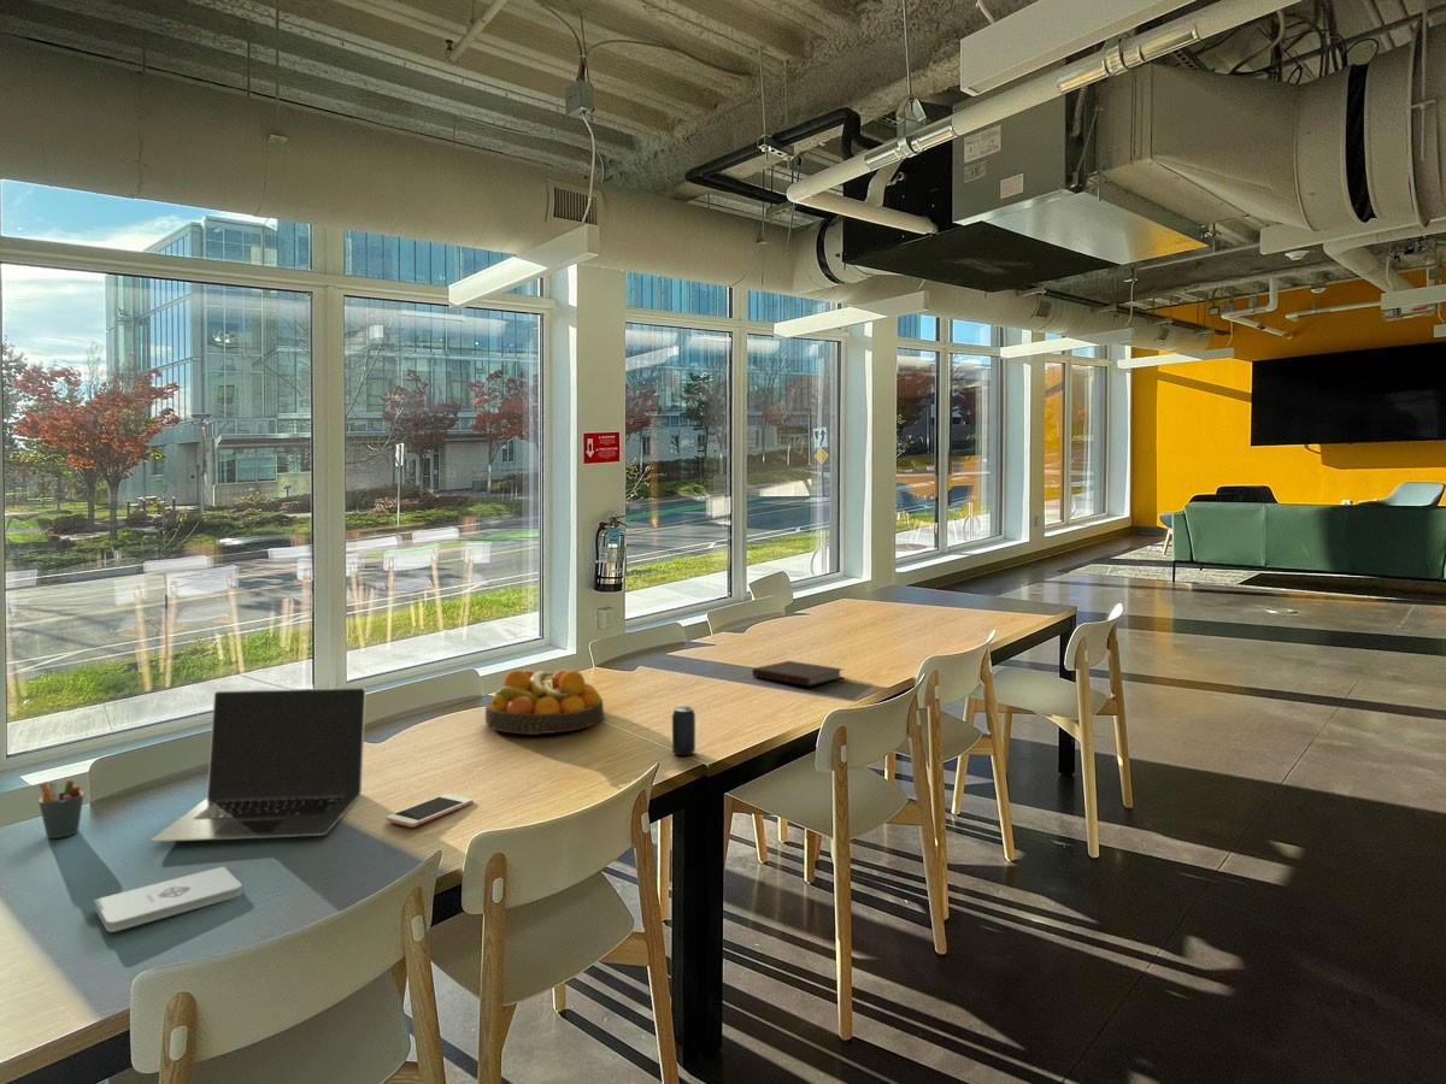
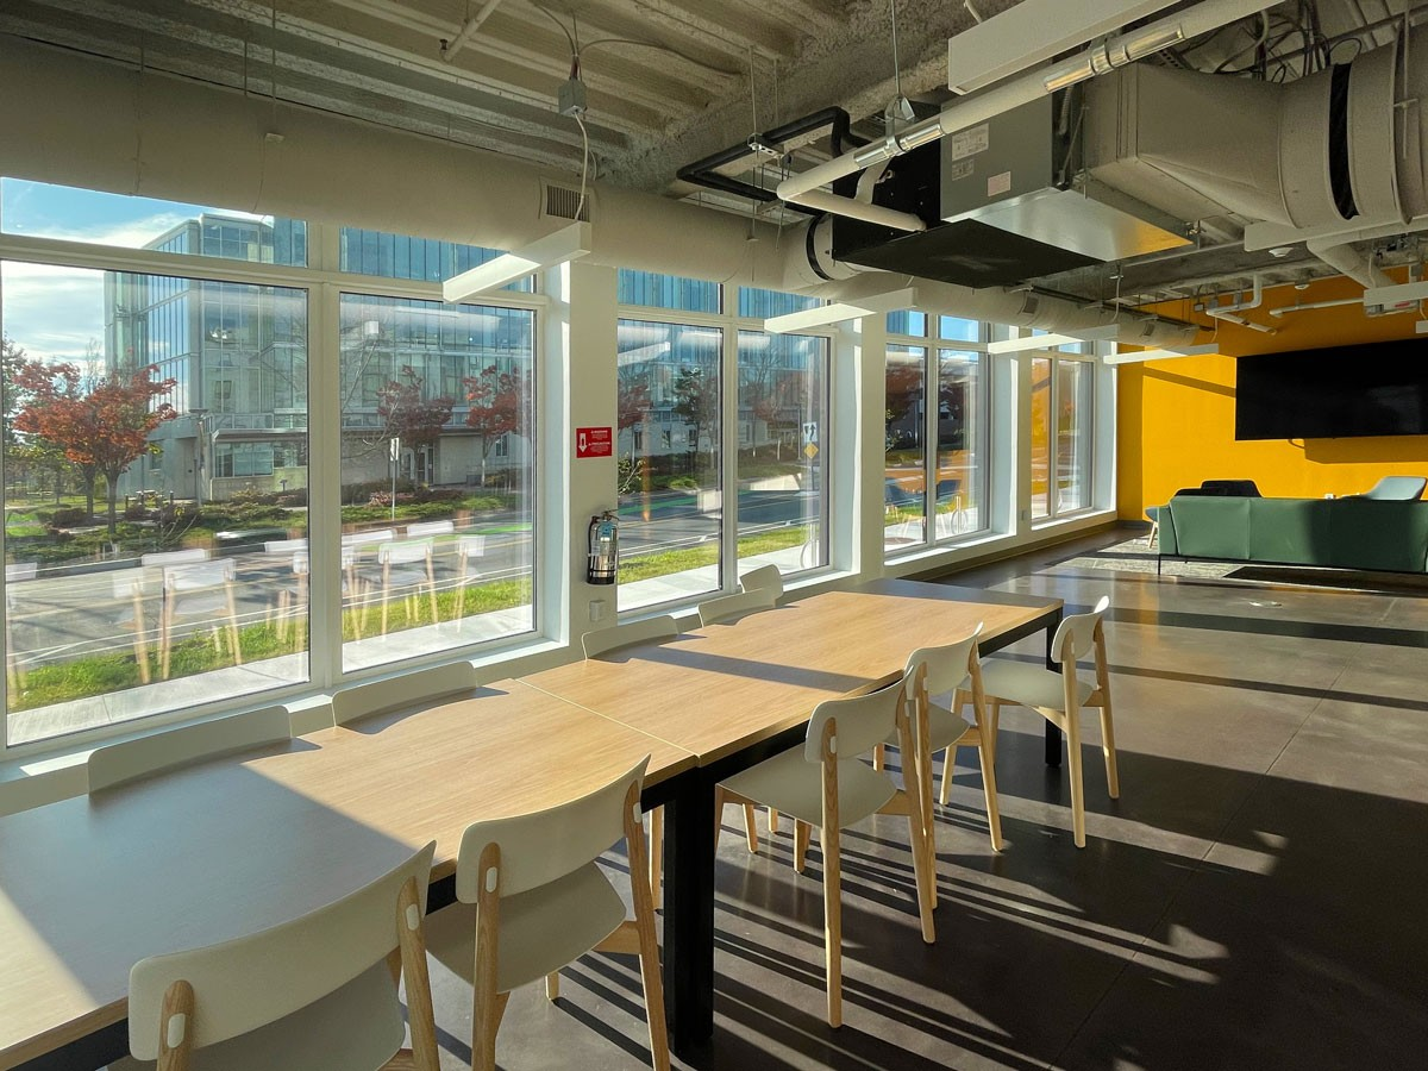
- laptop (266, 759)
- pen holder (60, 805)
- beverage can (683, 730)
- notebook (798, 672)
- cell phone (430, 809)
- fruit bowl (545, 694)
- notepad (170, 897)
